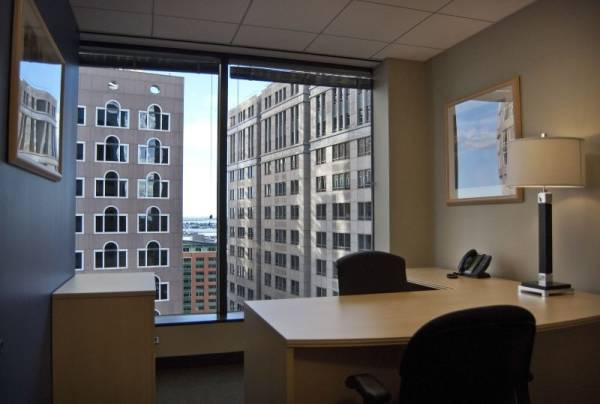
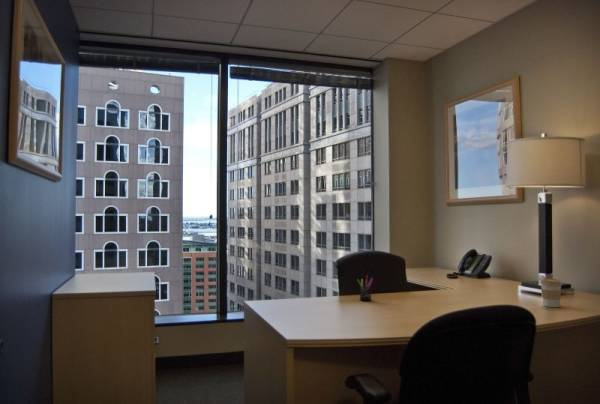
+ coffee cup (551, 292)
+ pen holder (364, 287)
